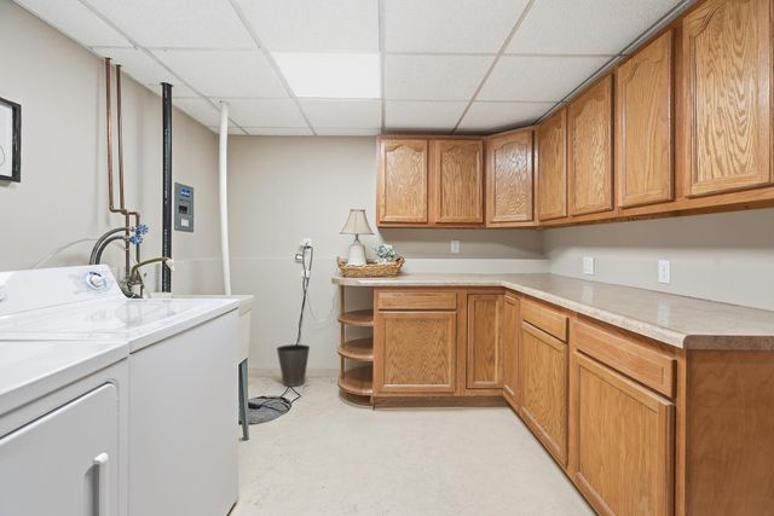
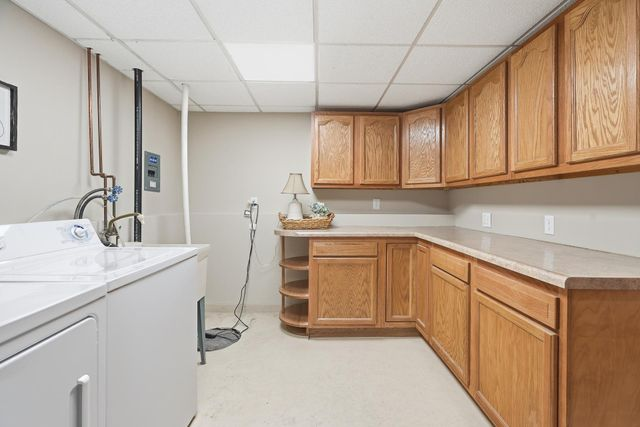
- waste basket (293, 365)
